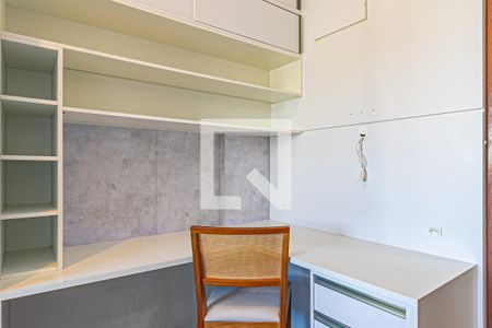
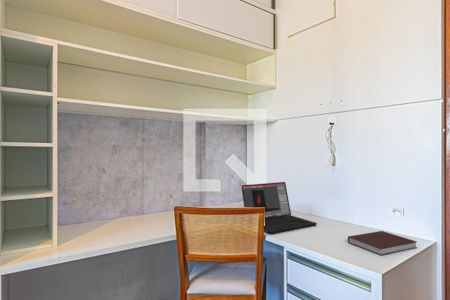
+ laptop (278, 205)
+ notebook (381, 241)
